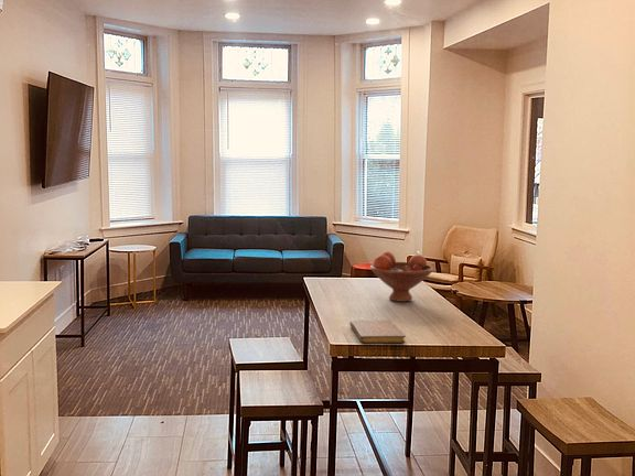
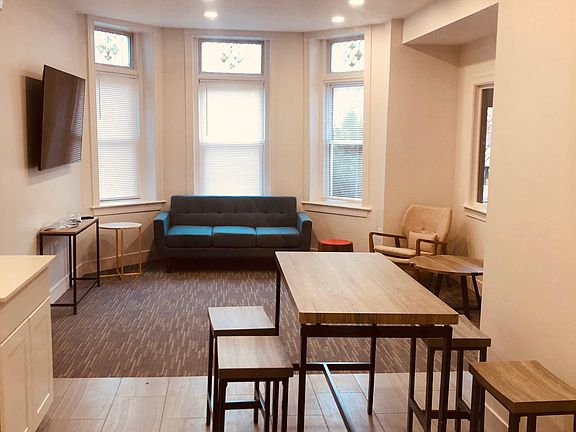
- notebook (376, 331)
- fruit bowl (401, 277)
